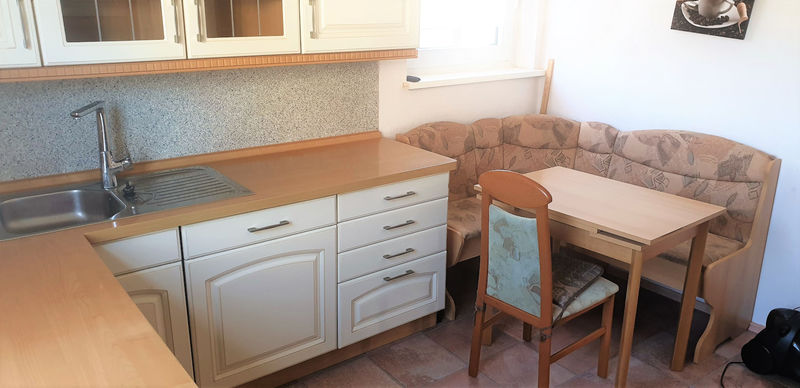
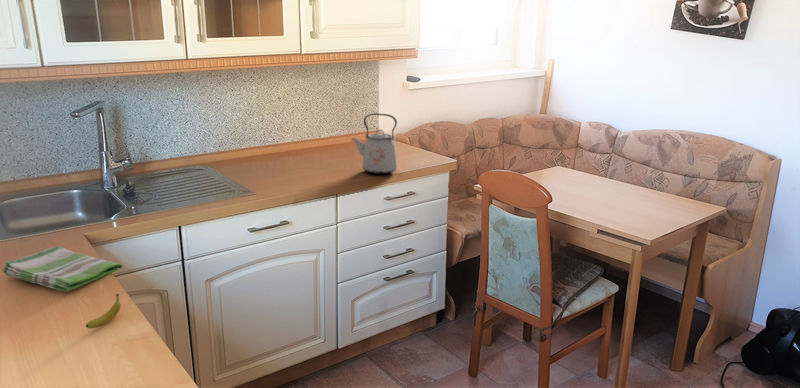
+ dish towel (63, 266)
+ fruit (104, 314)
+ kettle (373, 142)
